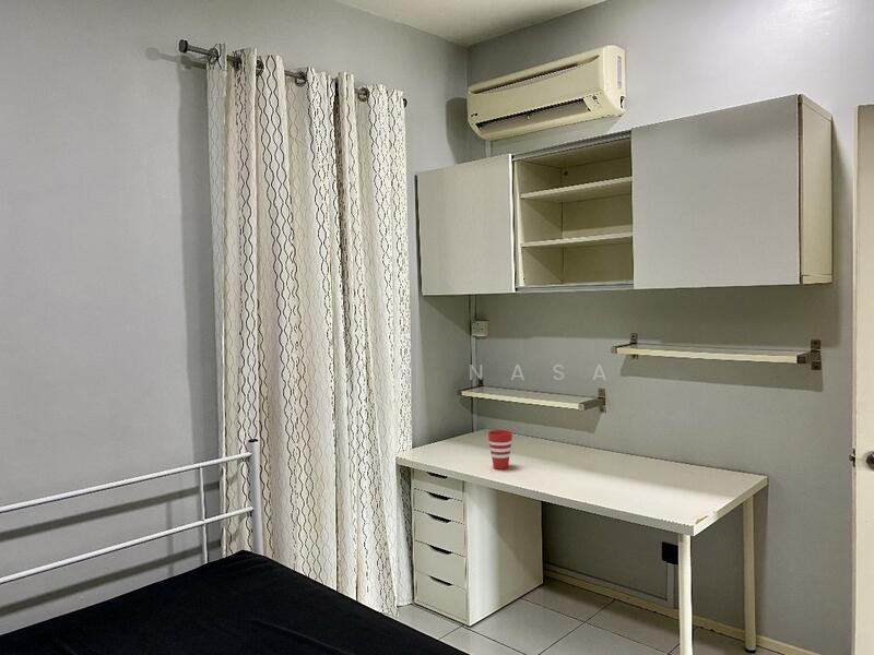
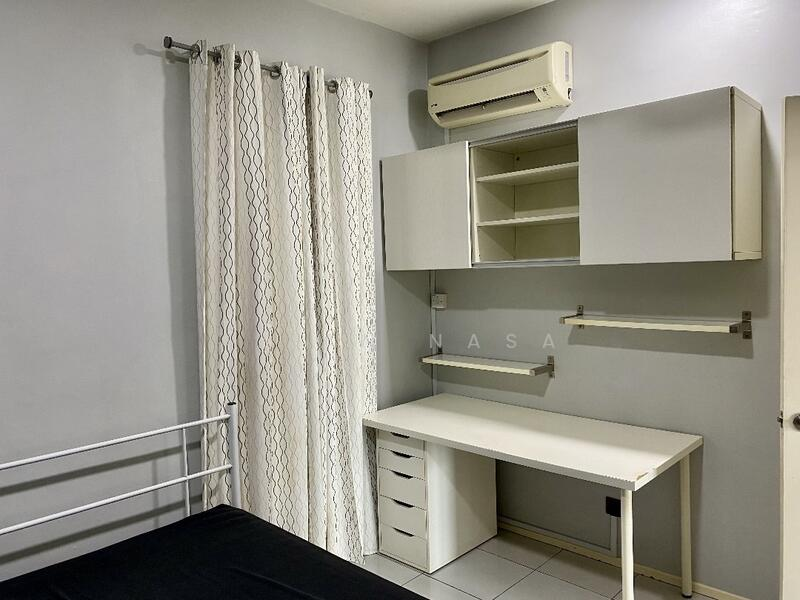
- cup (500, 450)
